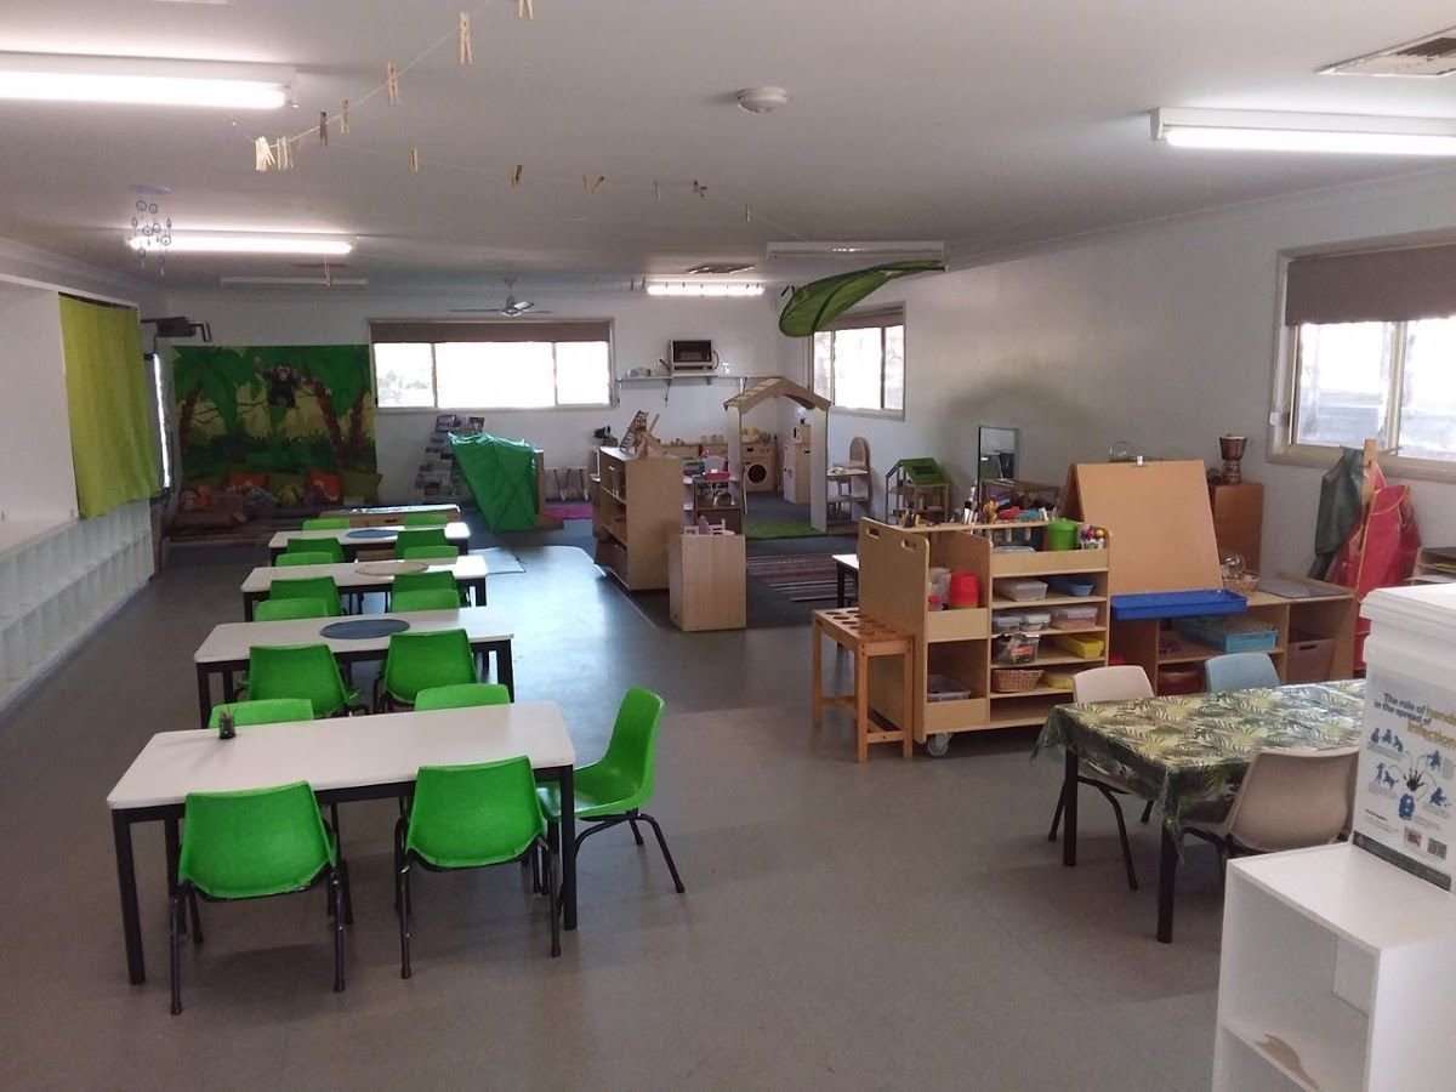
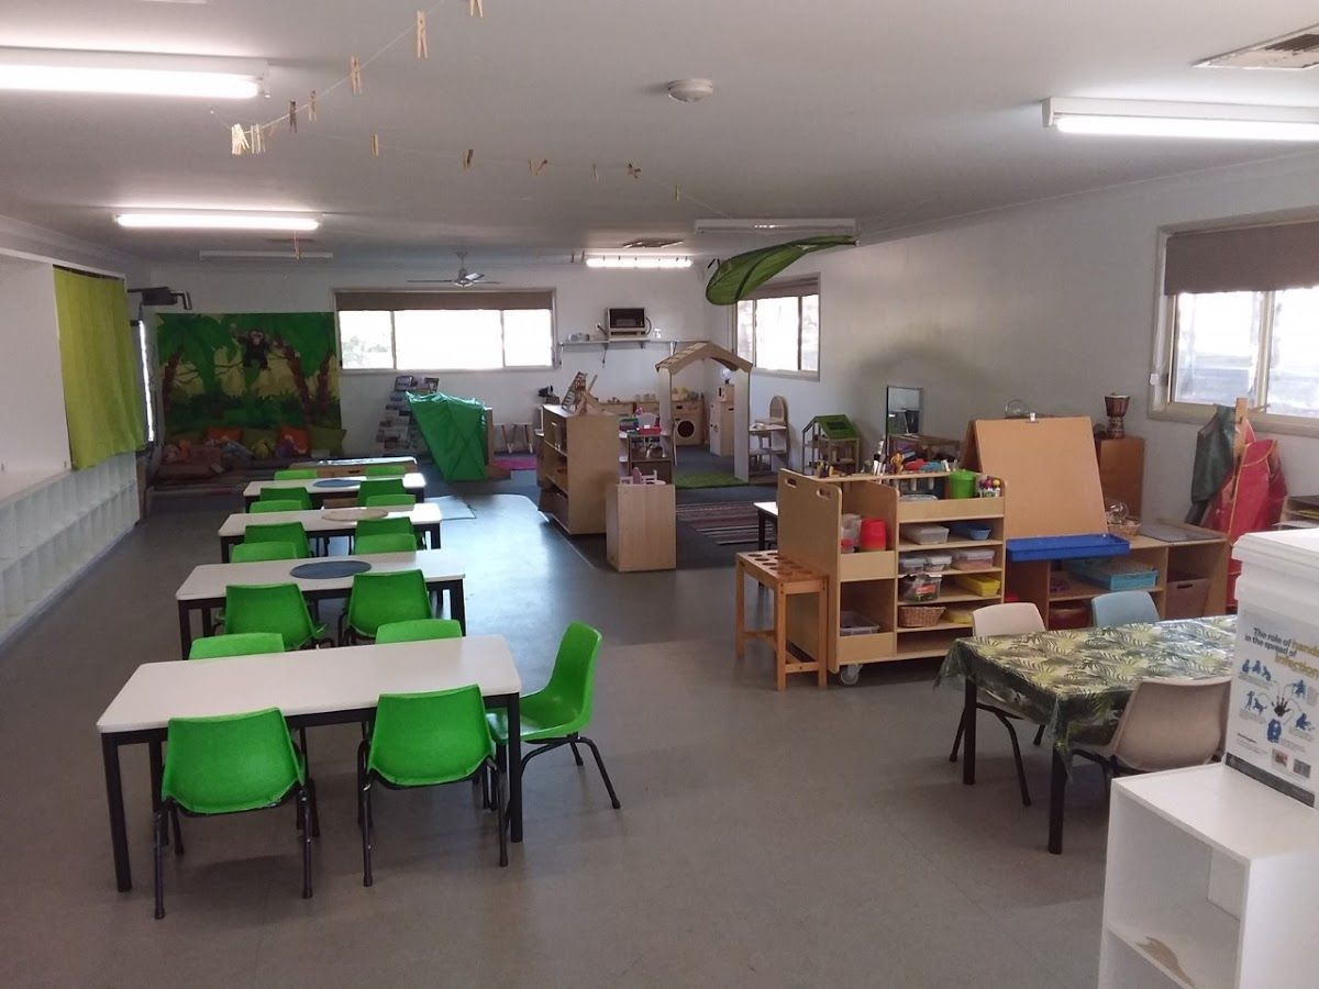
- pen holder (228, 720)
- ceiling mobile (152, 231)
